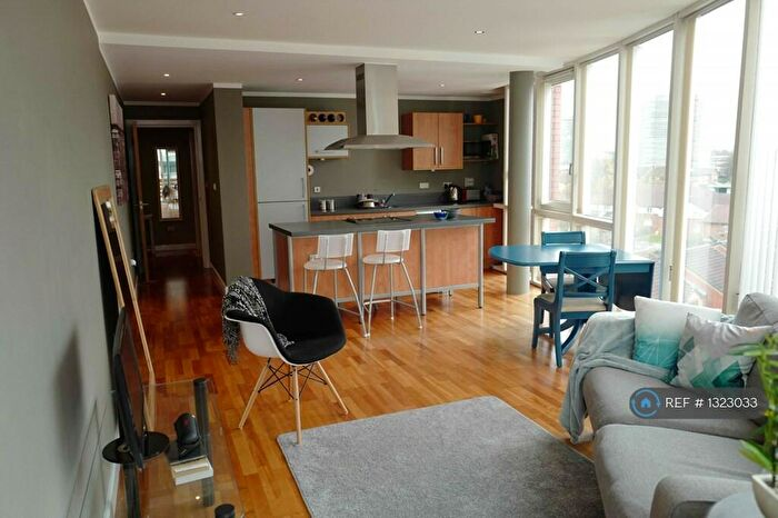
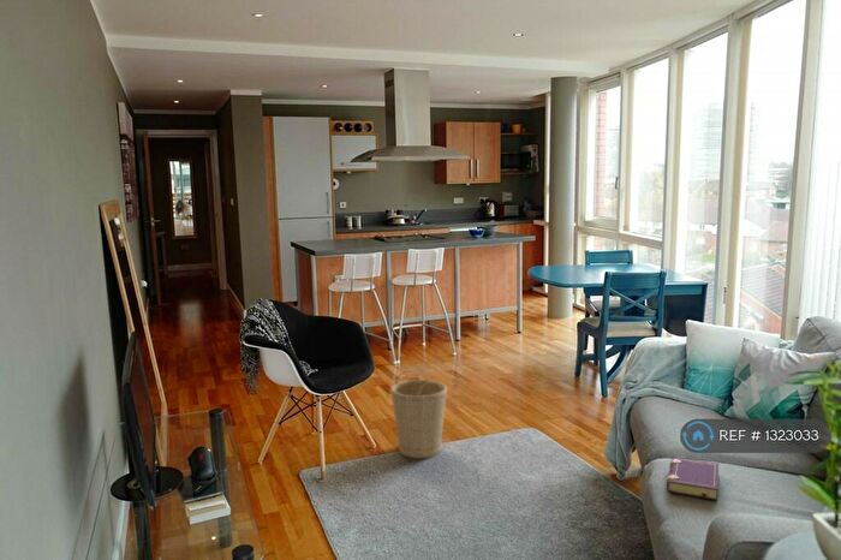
+ book (692, 477)
+ basket (419, 412)
